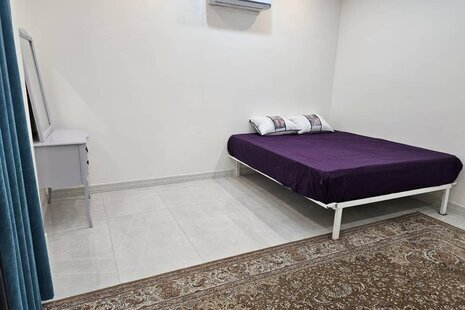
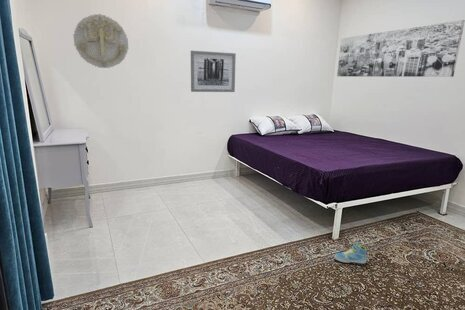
+ wall decoration (101, 41)
+ sneaker (350, 251)
+ wall art (213, 72)
+ wall art (387, 54)
